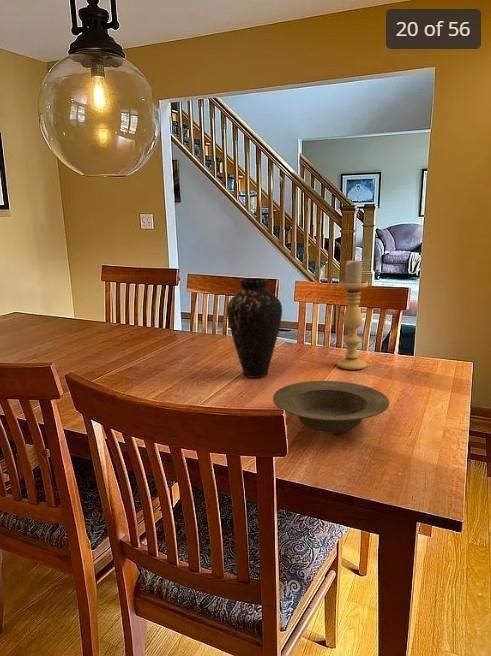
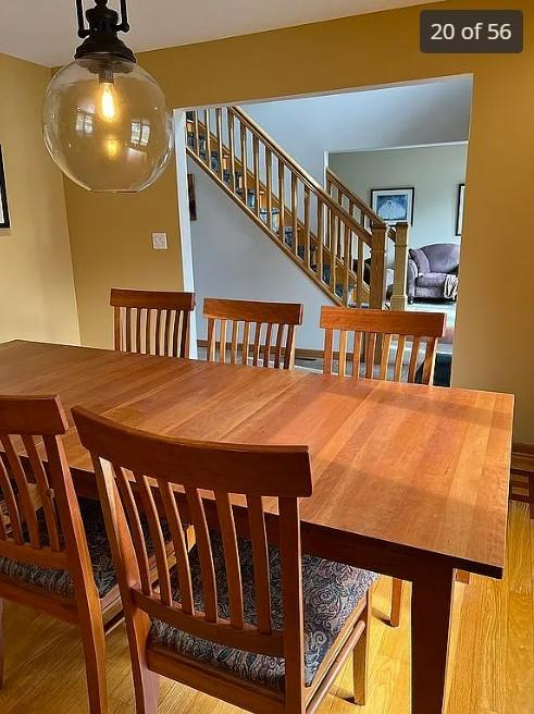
- vase (254, 327)
- candle holder (352, 313)
- bowl (329, 410)
